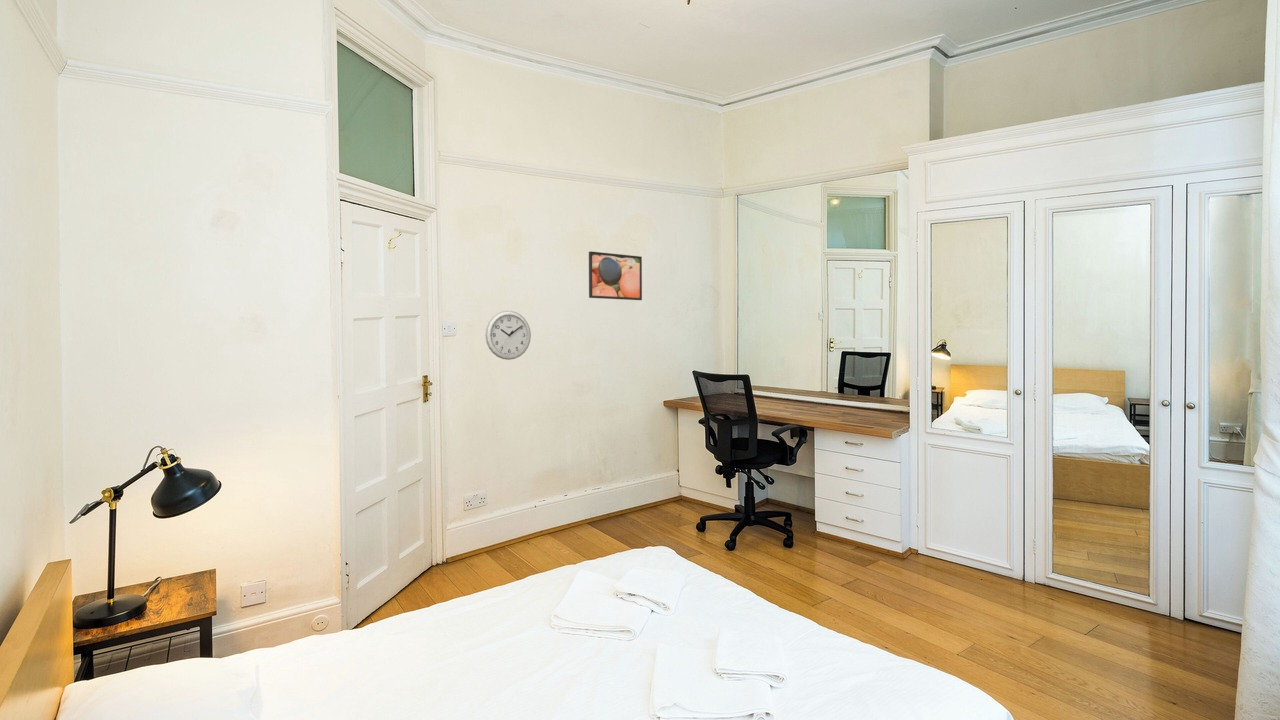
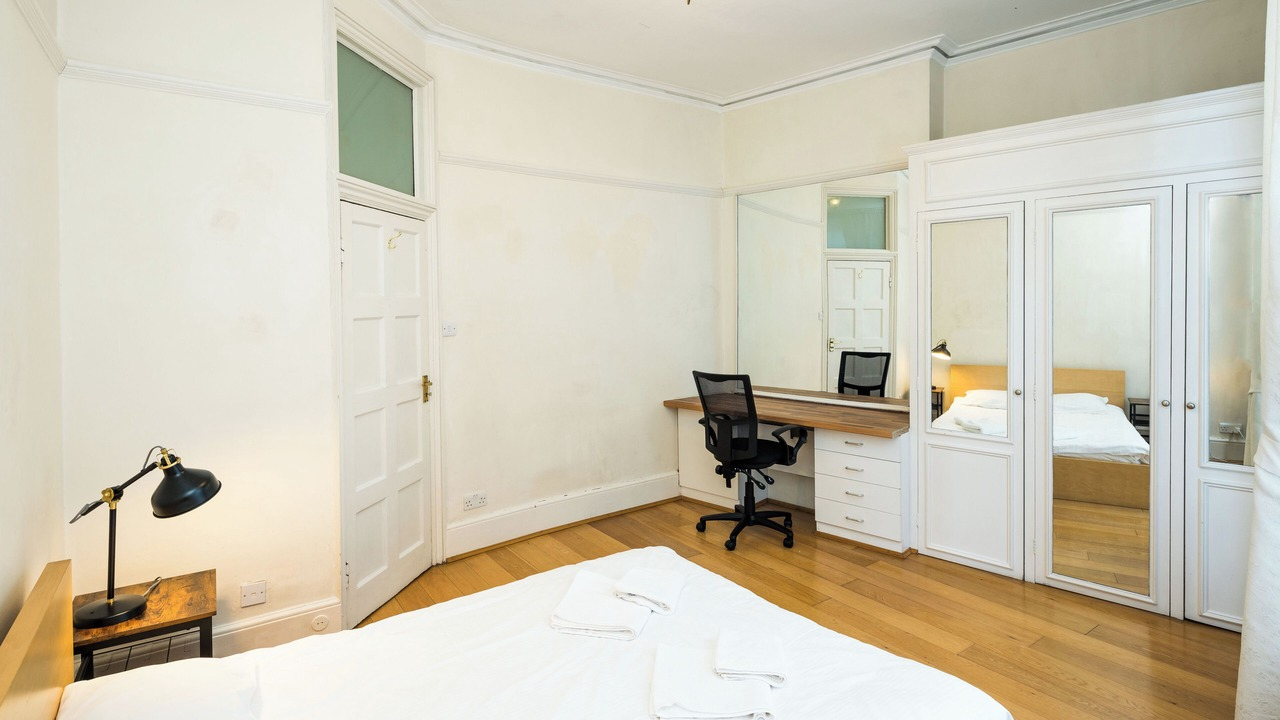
- wall clock (509, 335)
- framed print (616, 276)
